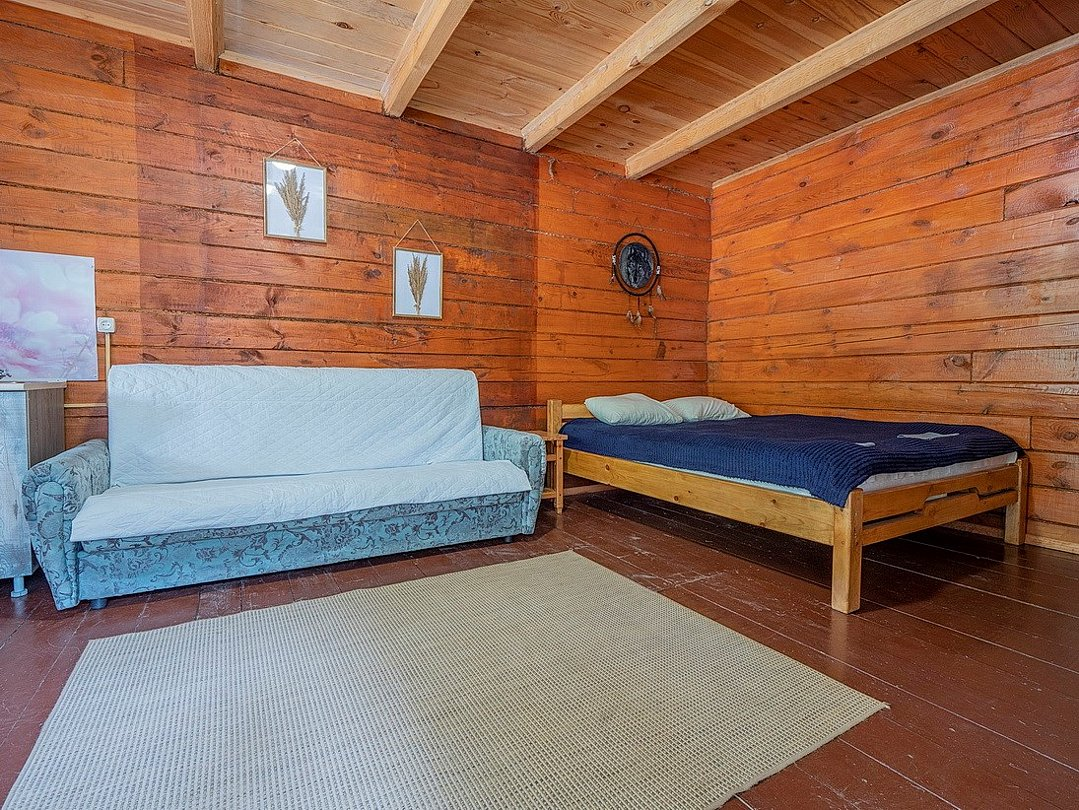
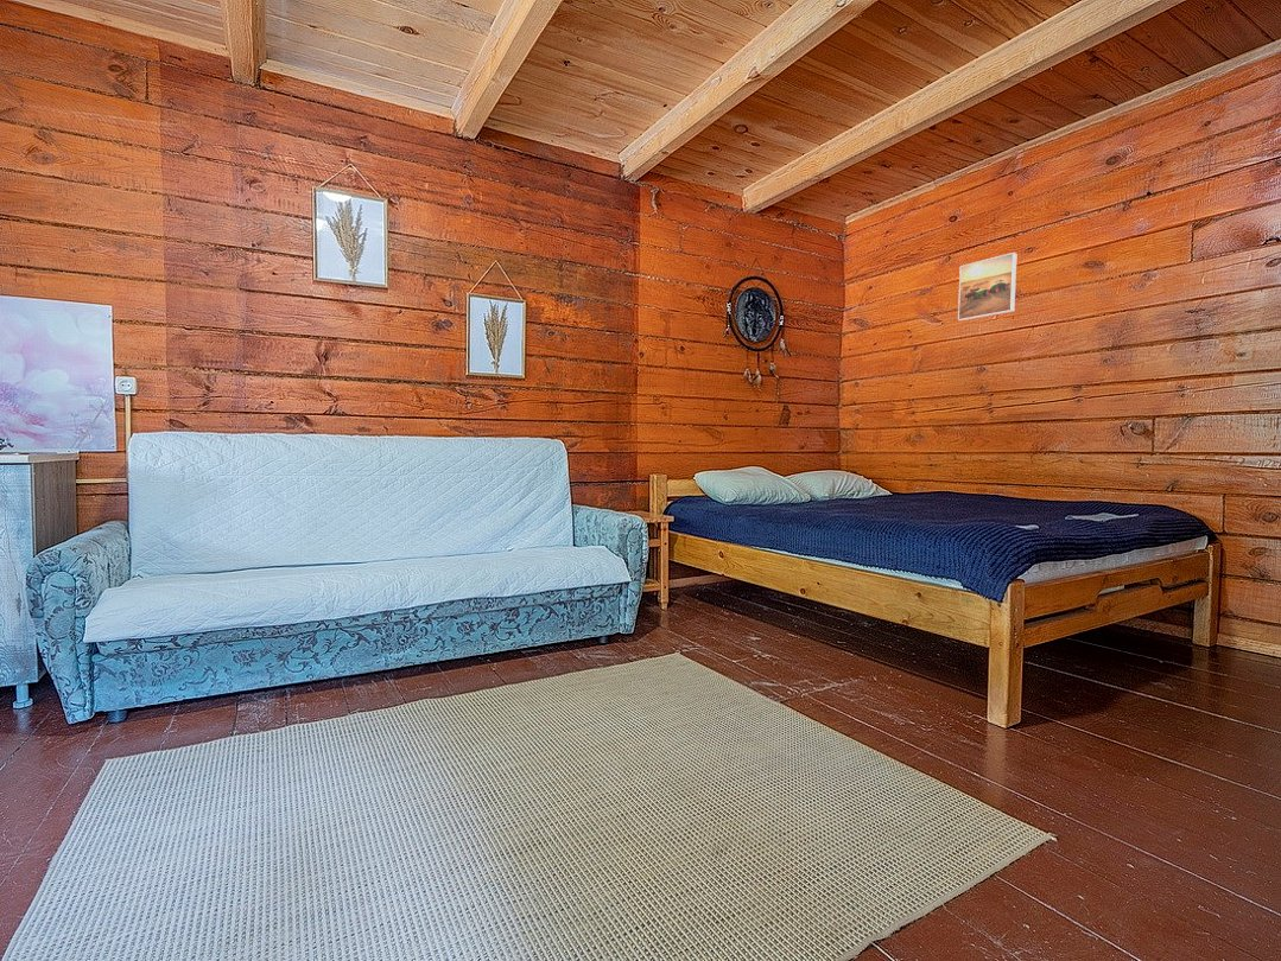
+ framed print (985, 287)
